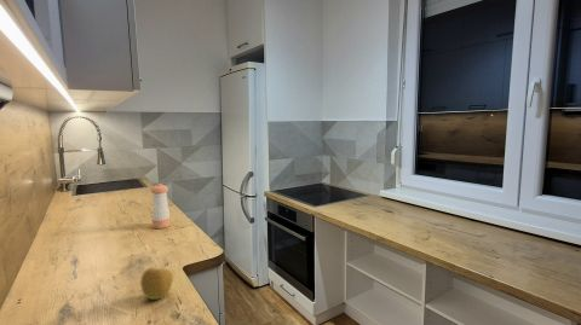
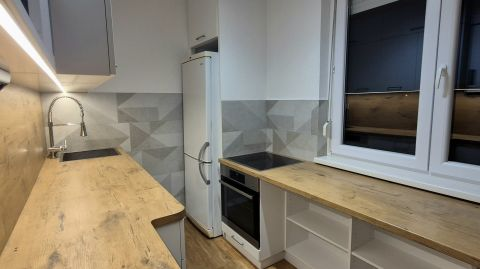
- apple (156, 282)
- pepper shaker (160, 204)
